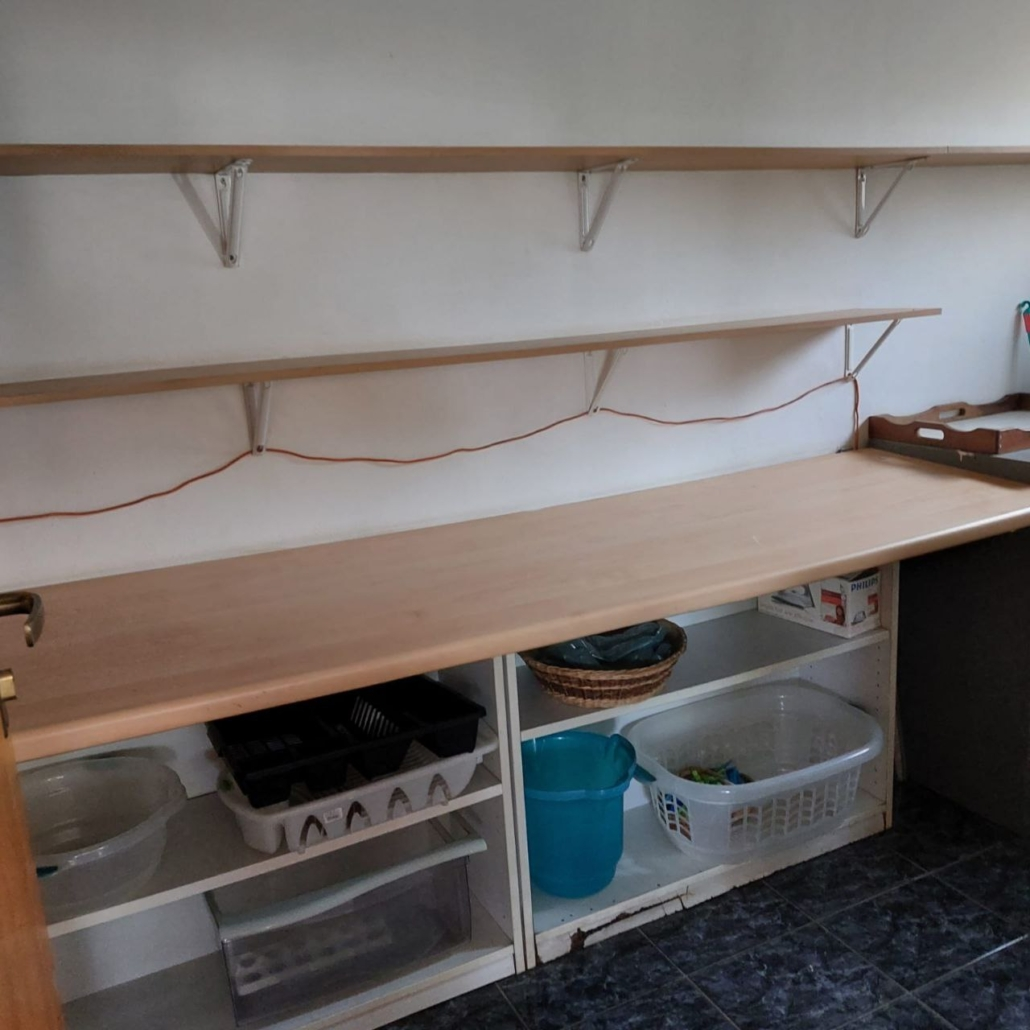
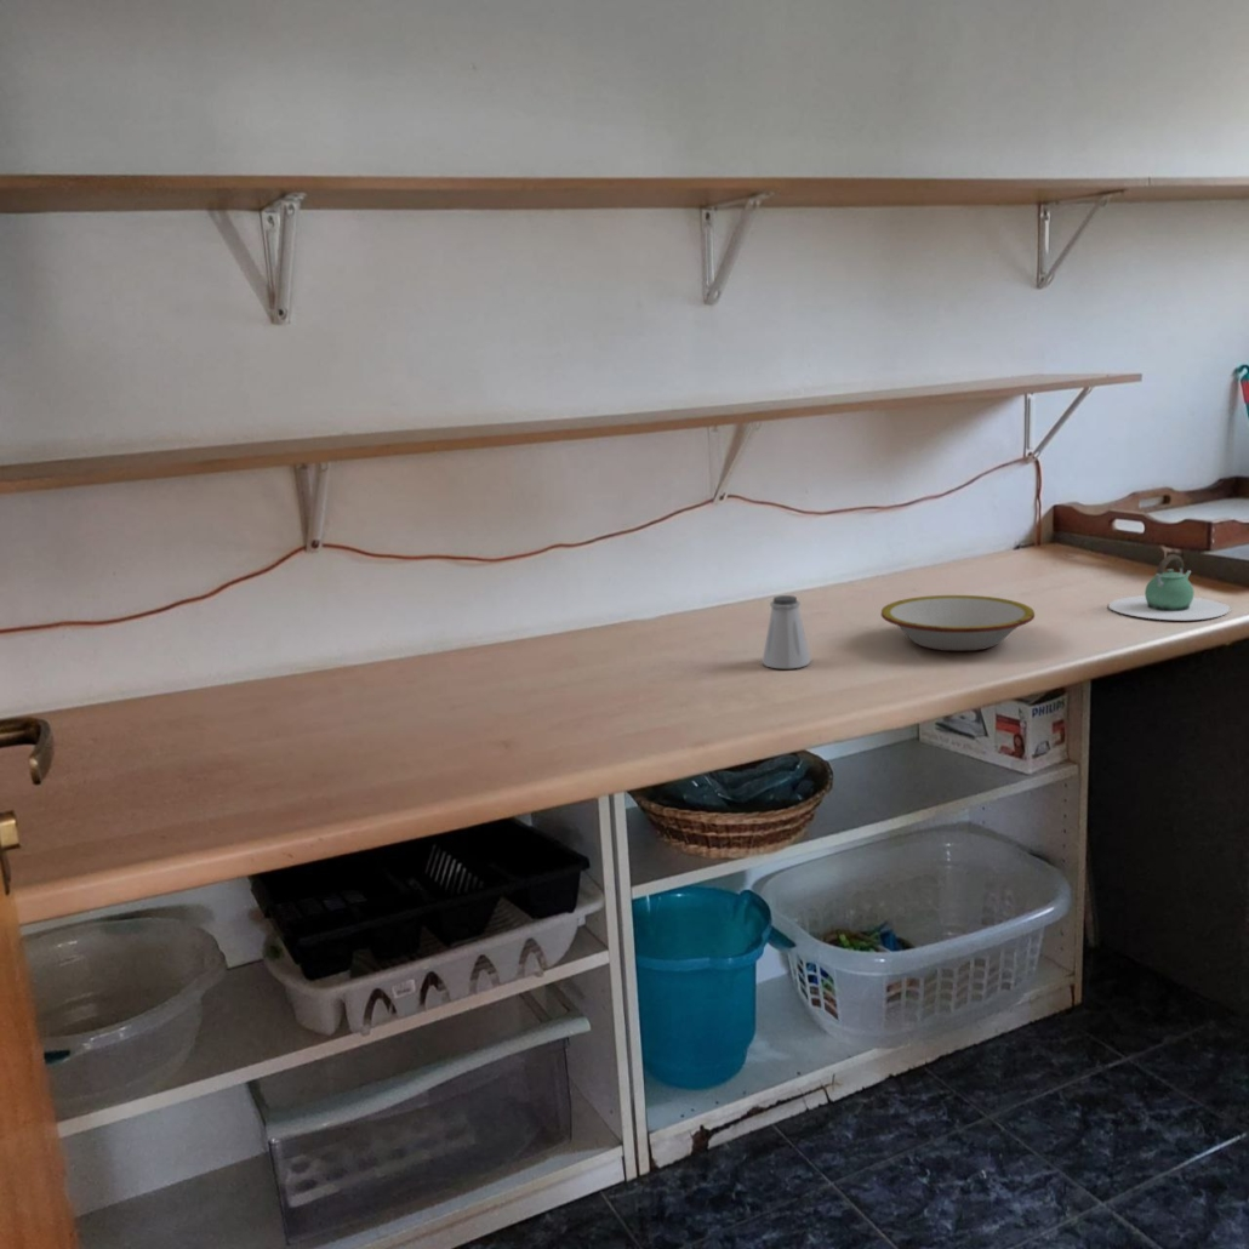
+ saltshaker (785, 629)
+ bowl (956, 626)
+ teapot (1169, 581)
